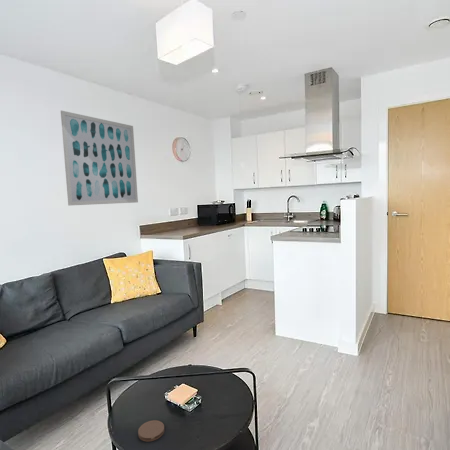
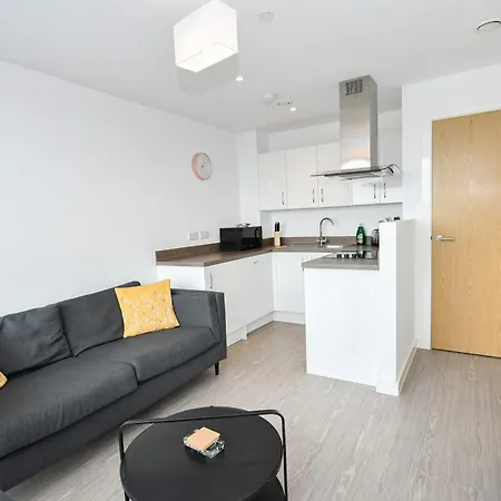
- coaster (151, 430)
- wall art (103, 161)
